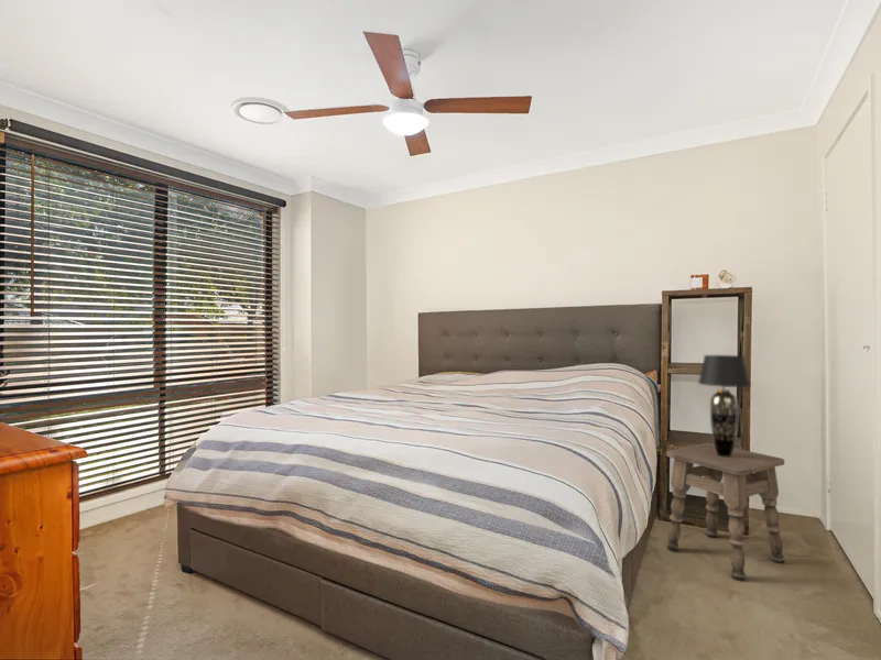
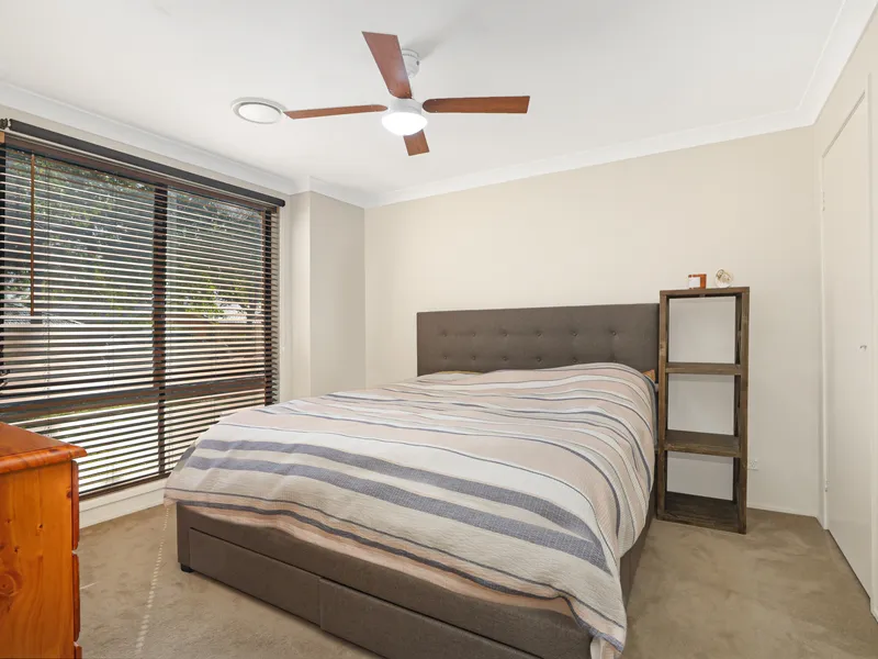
- side table (725, 503)
- table lamp (724, 405)
